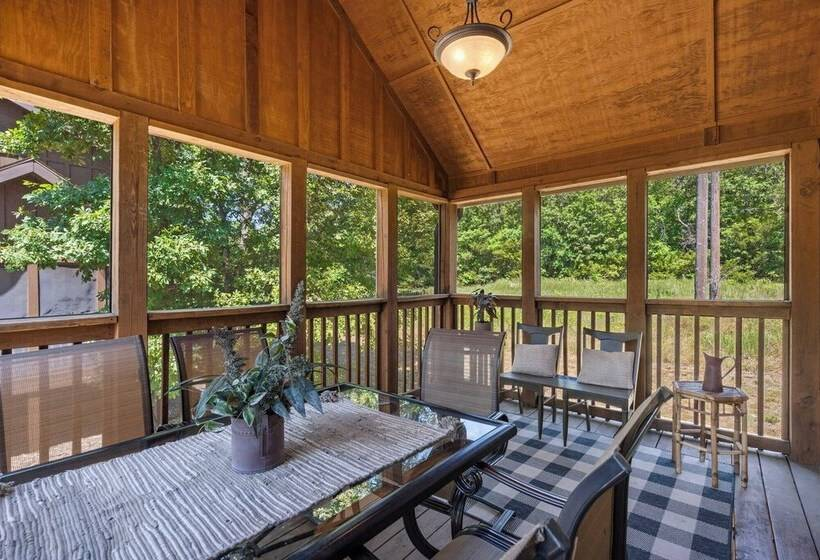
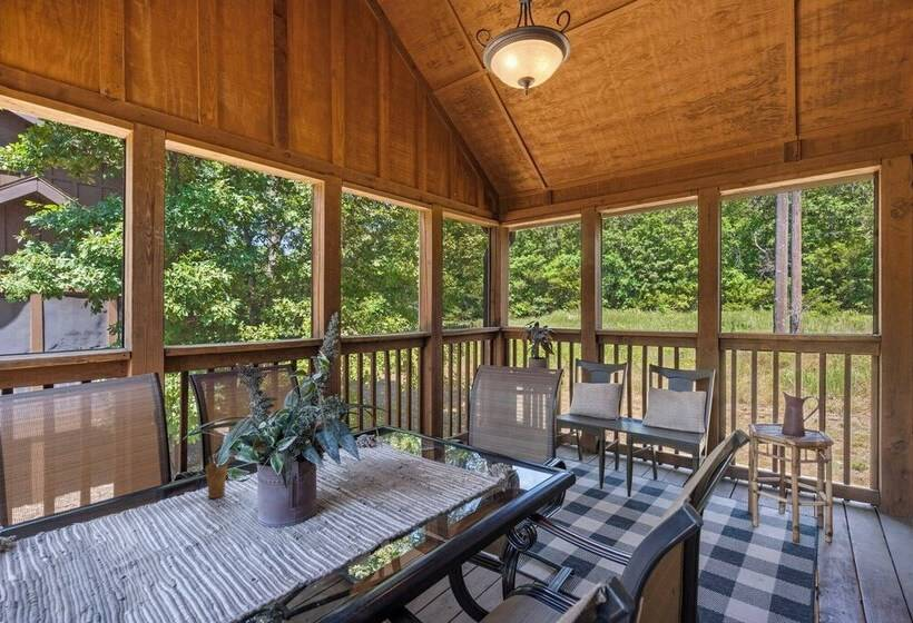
+ cup (216, 476)
